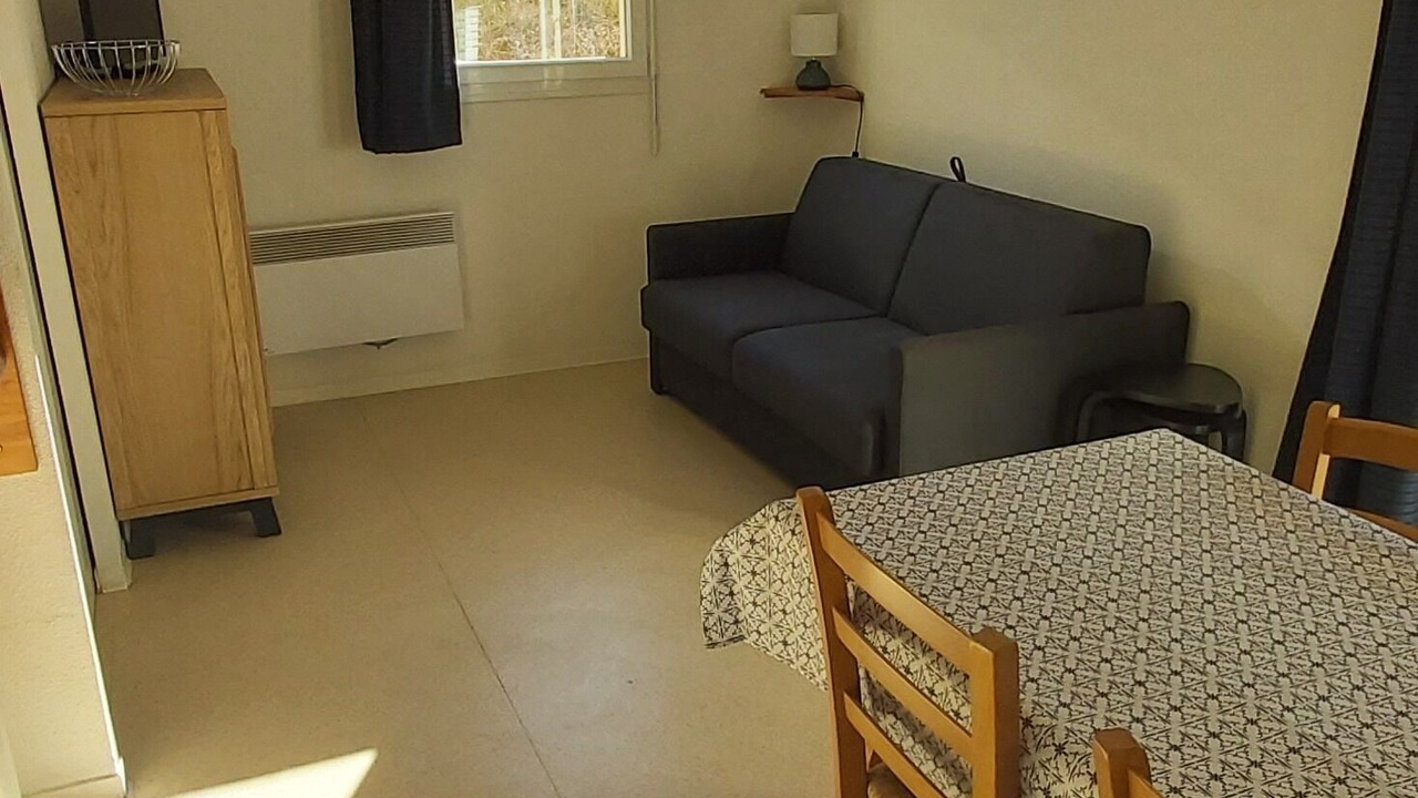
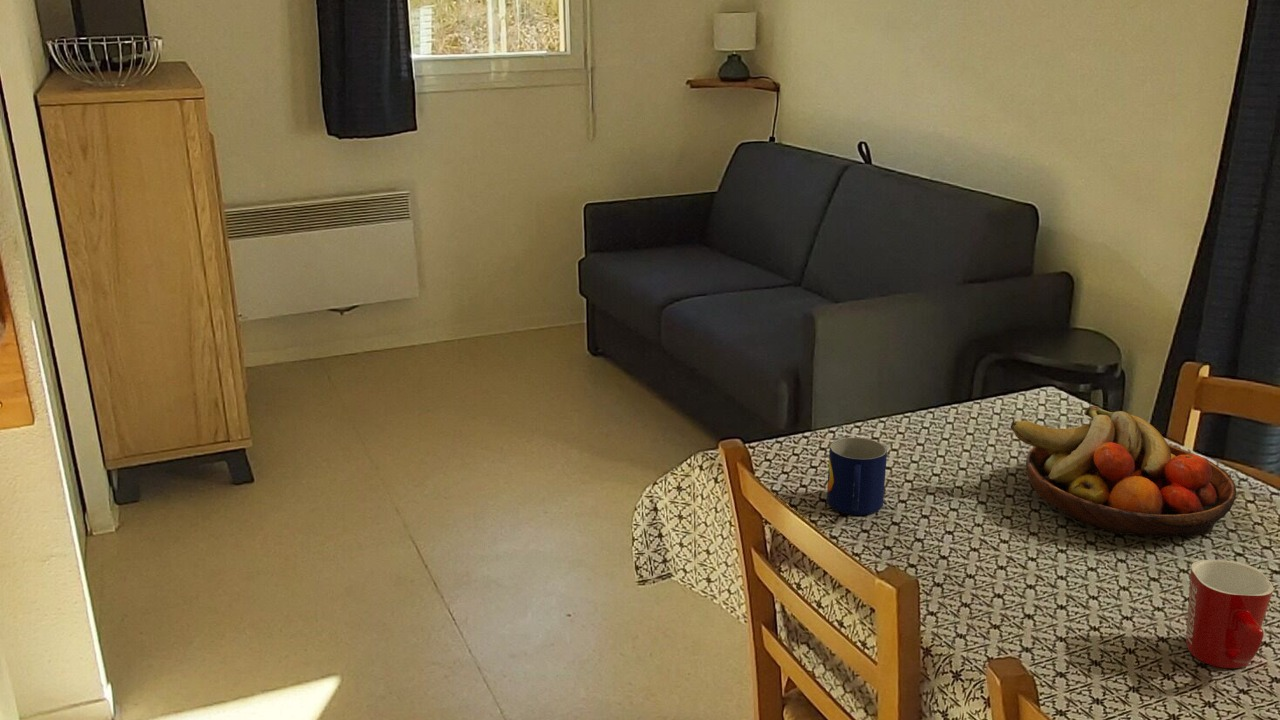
+ mug (1231, 624)
+ fruit bowl (1127, 463)
+ mug (856, 480)
